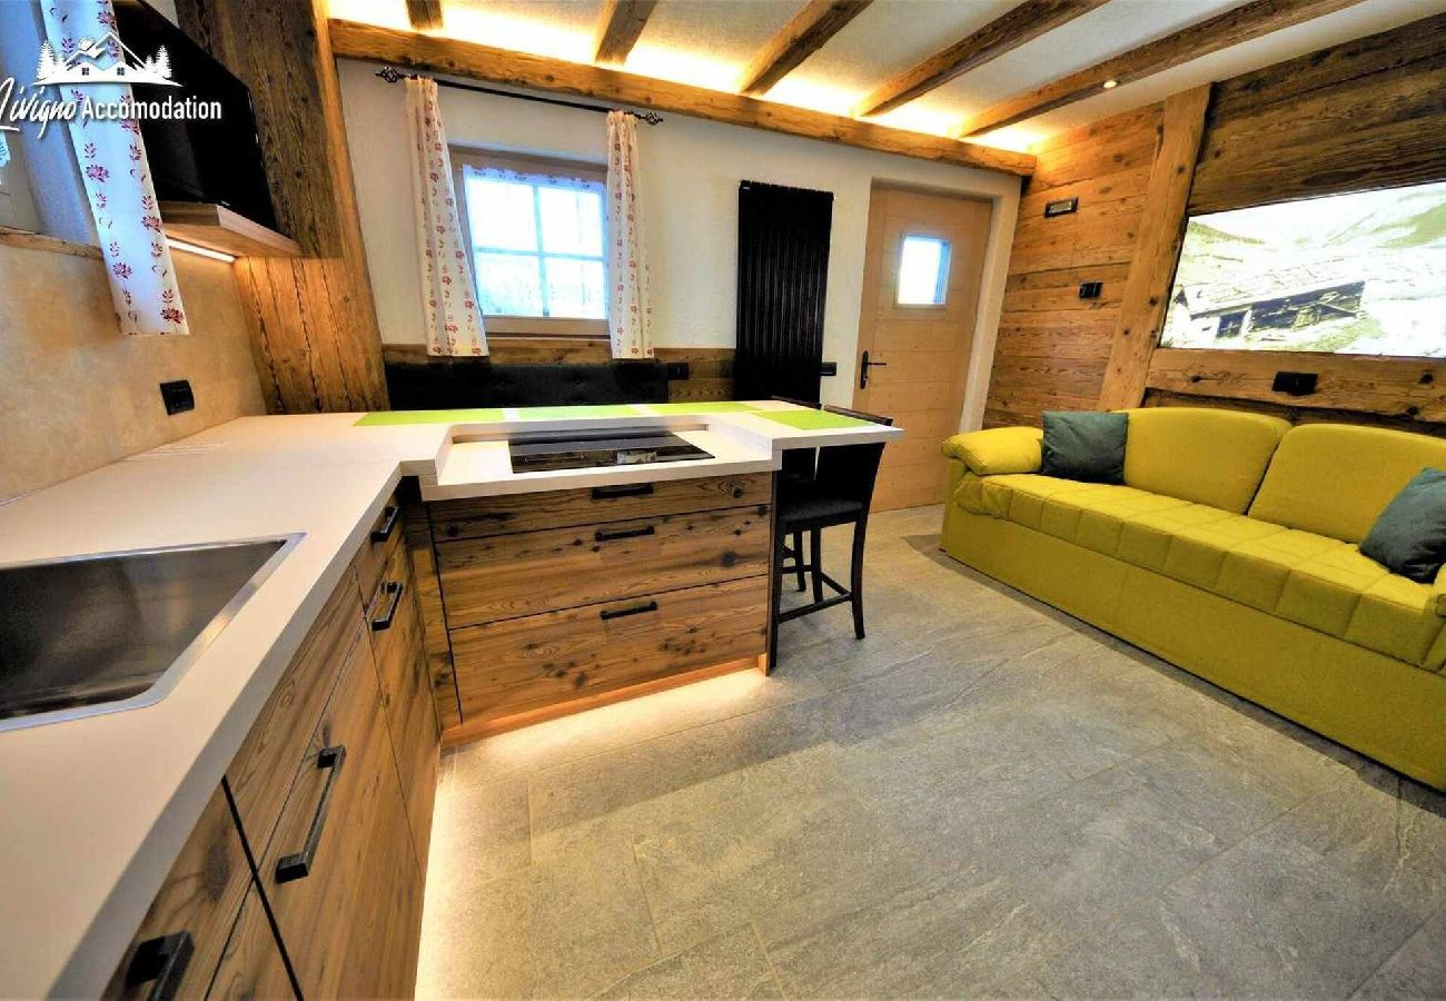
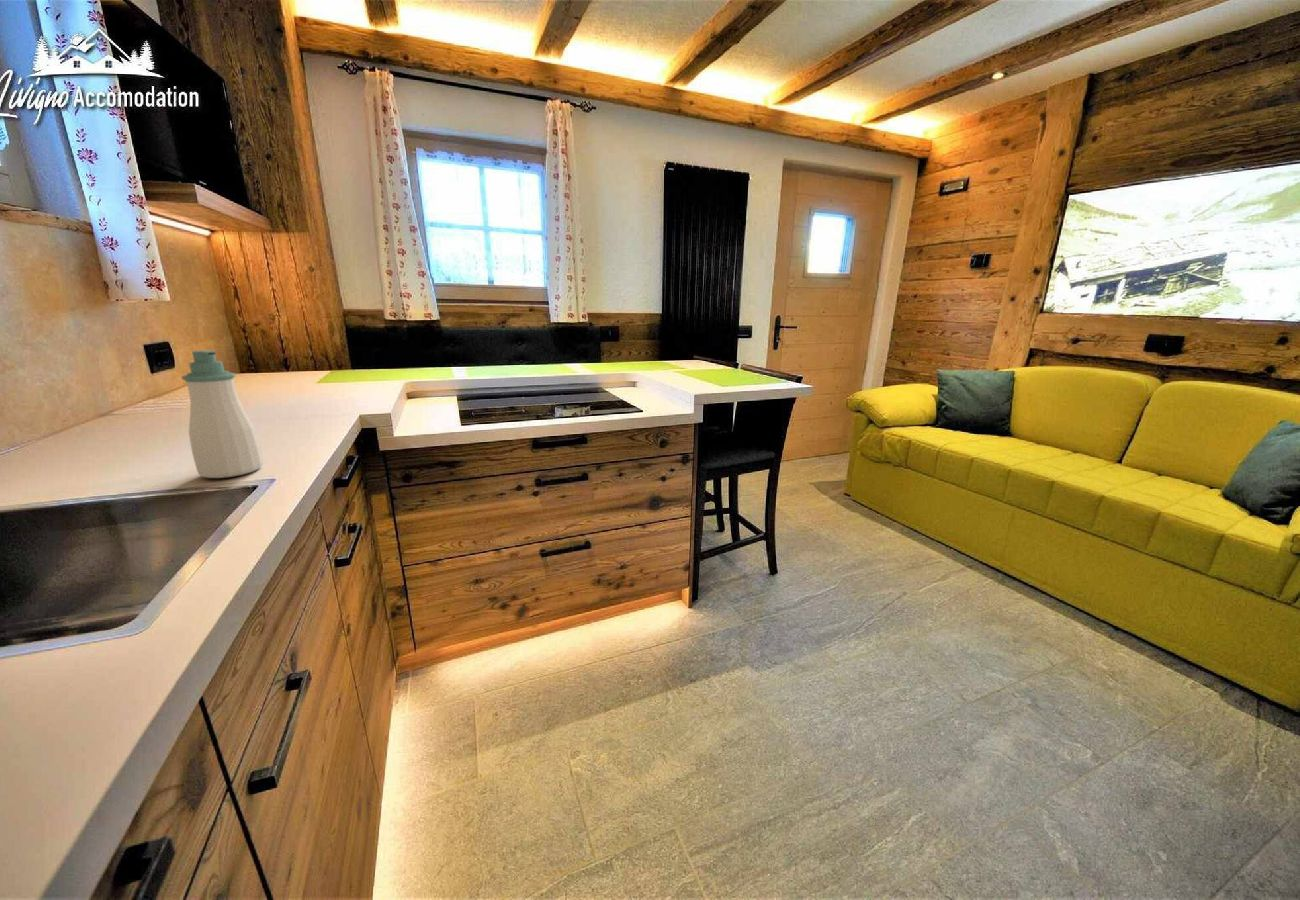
+ soap bottle (218, 413)
